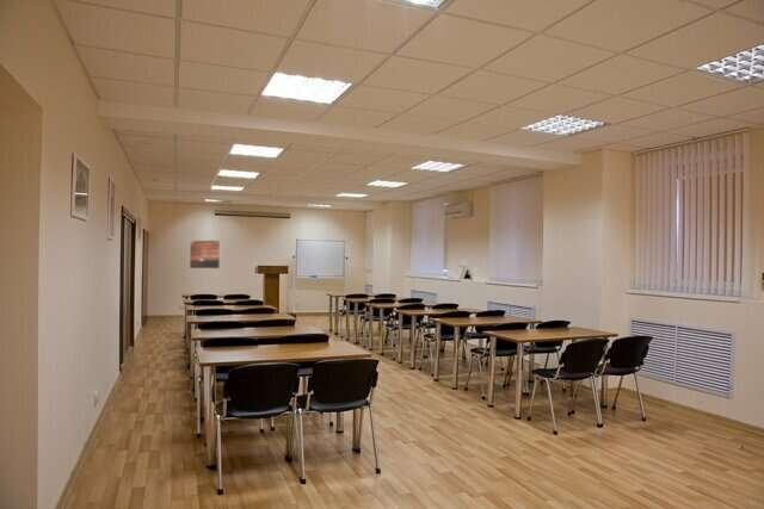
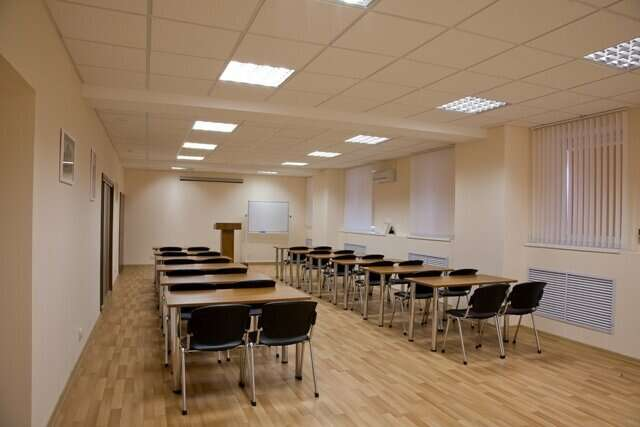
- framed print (204, 254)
